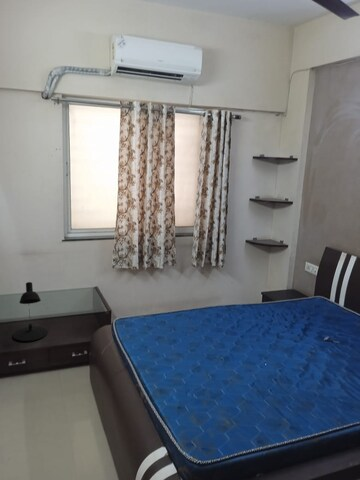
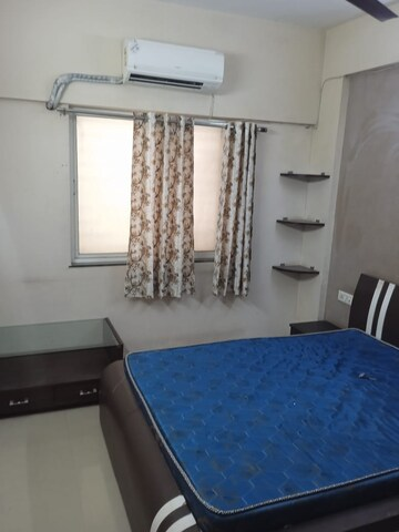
- desk lamp (29, 311)
